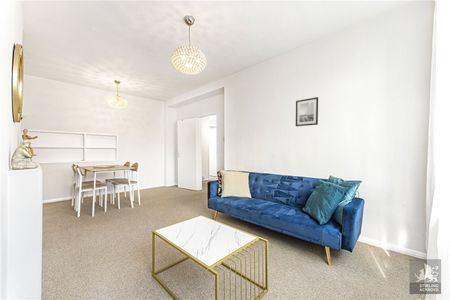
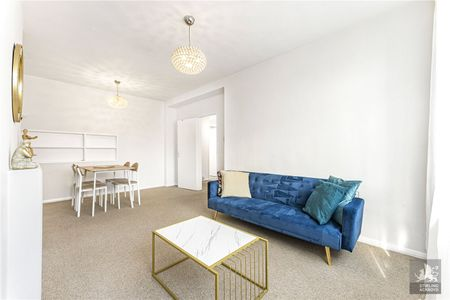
- wall art (306, 112)
